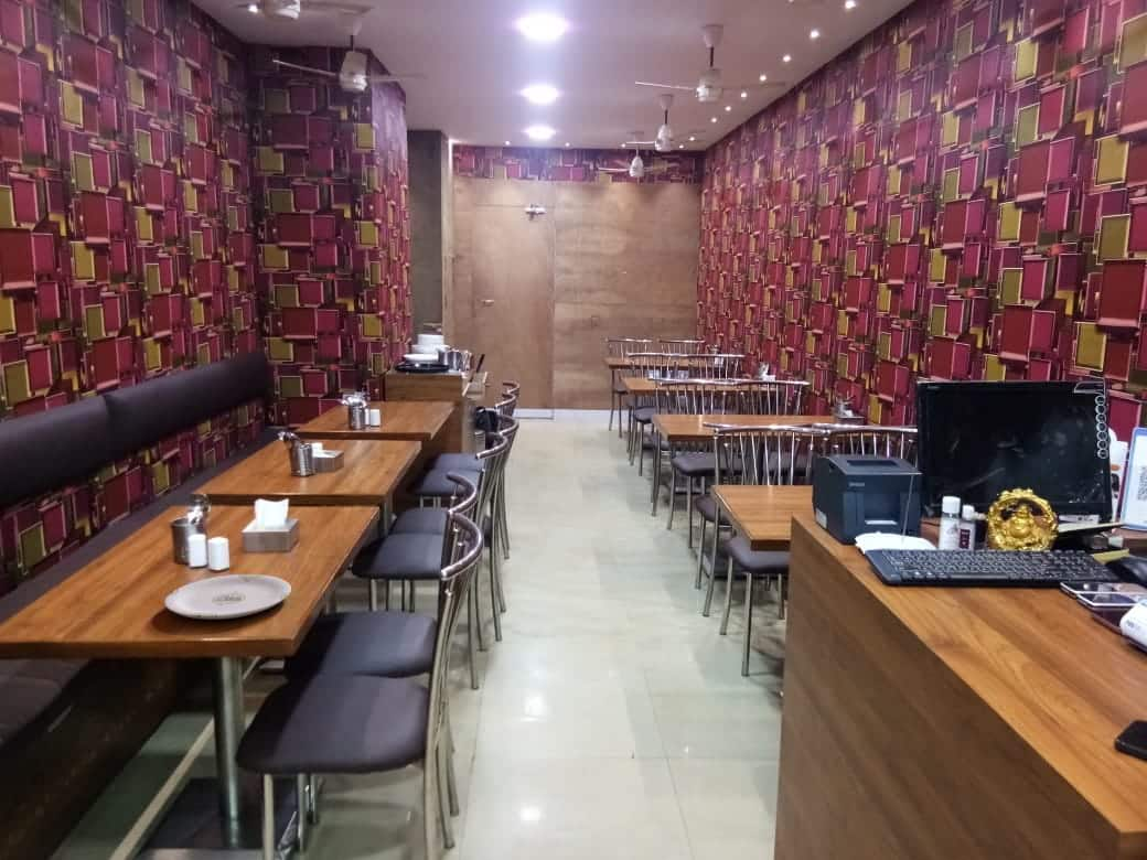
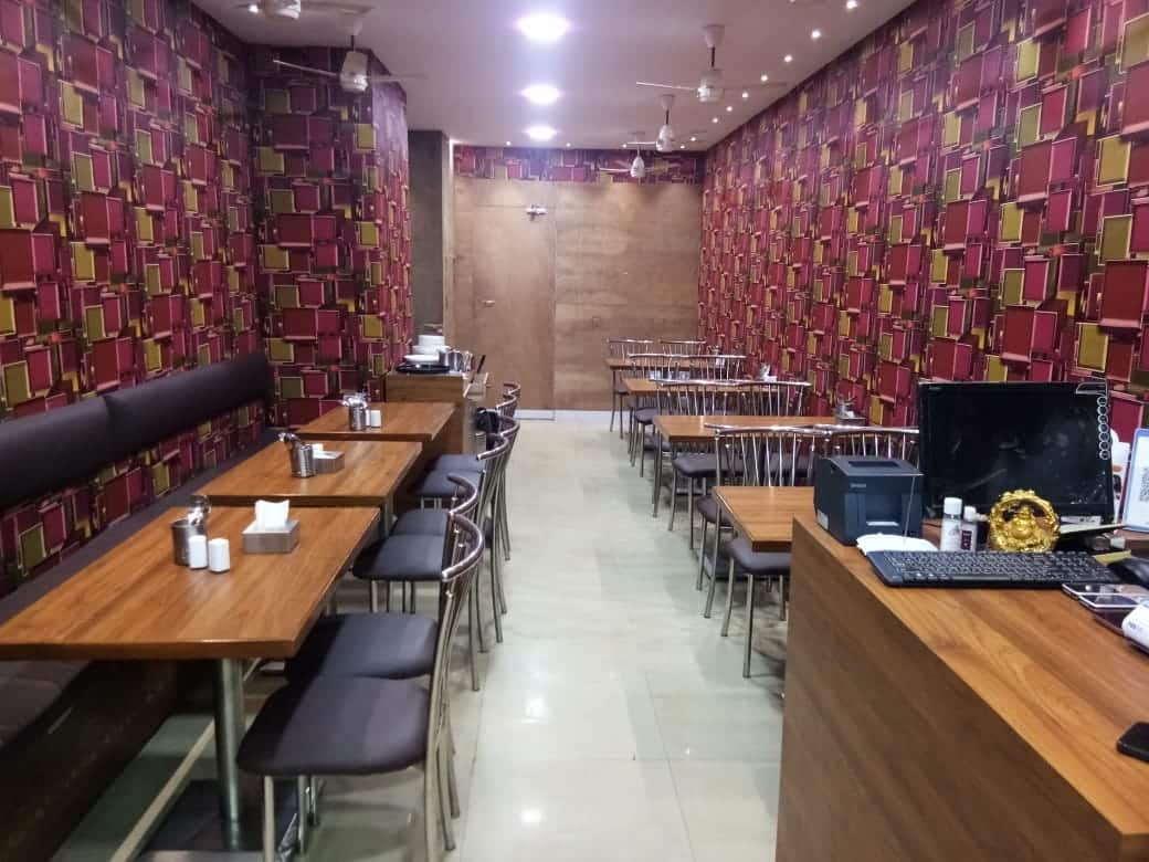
- plate (229, 598)
